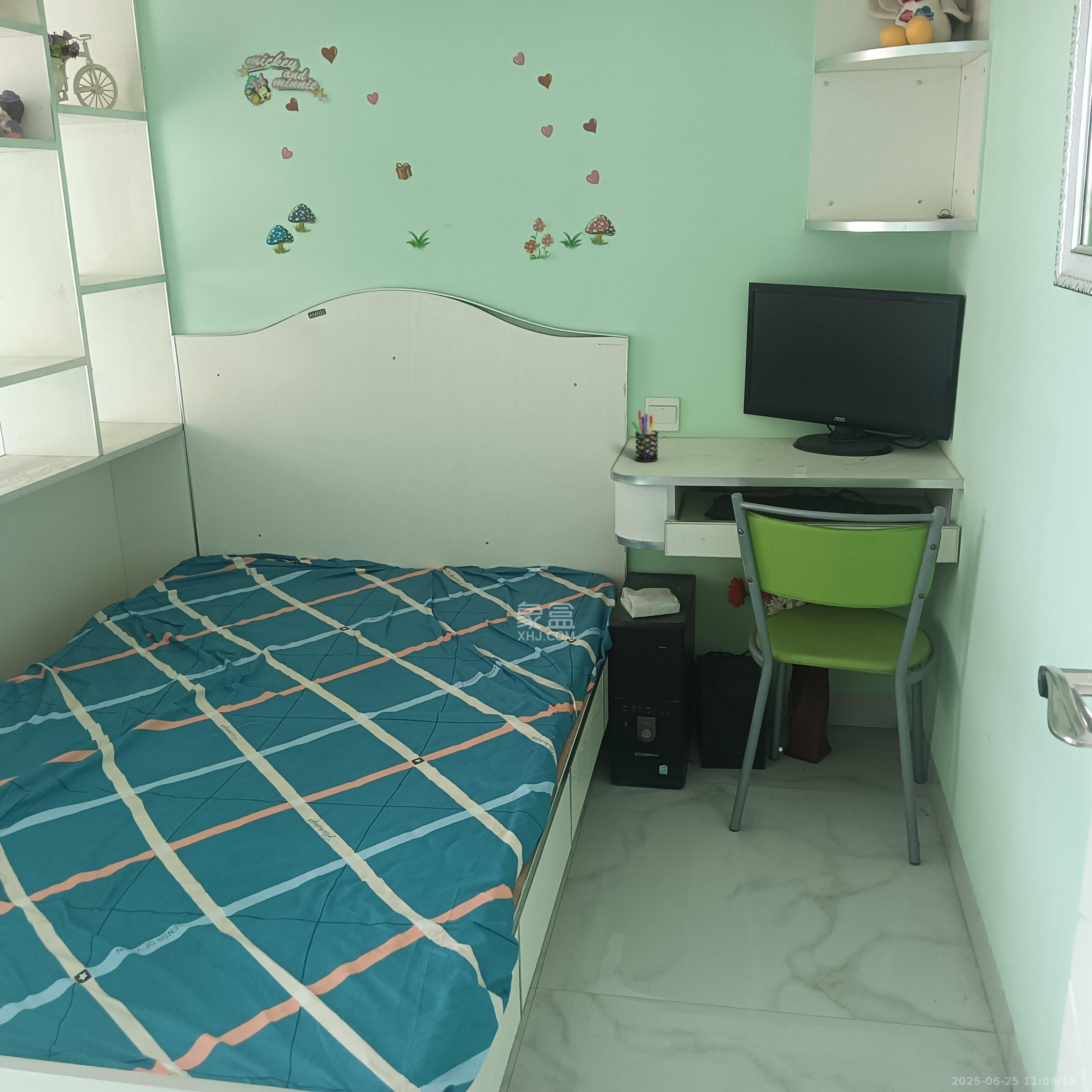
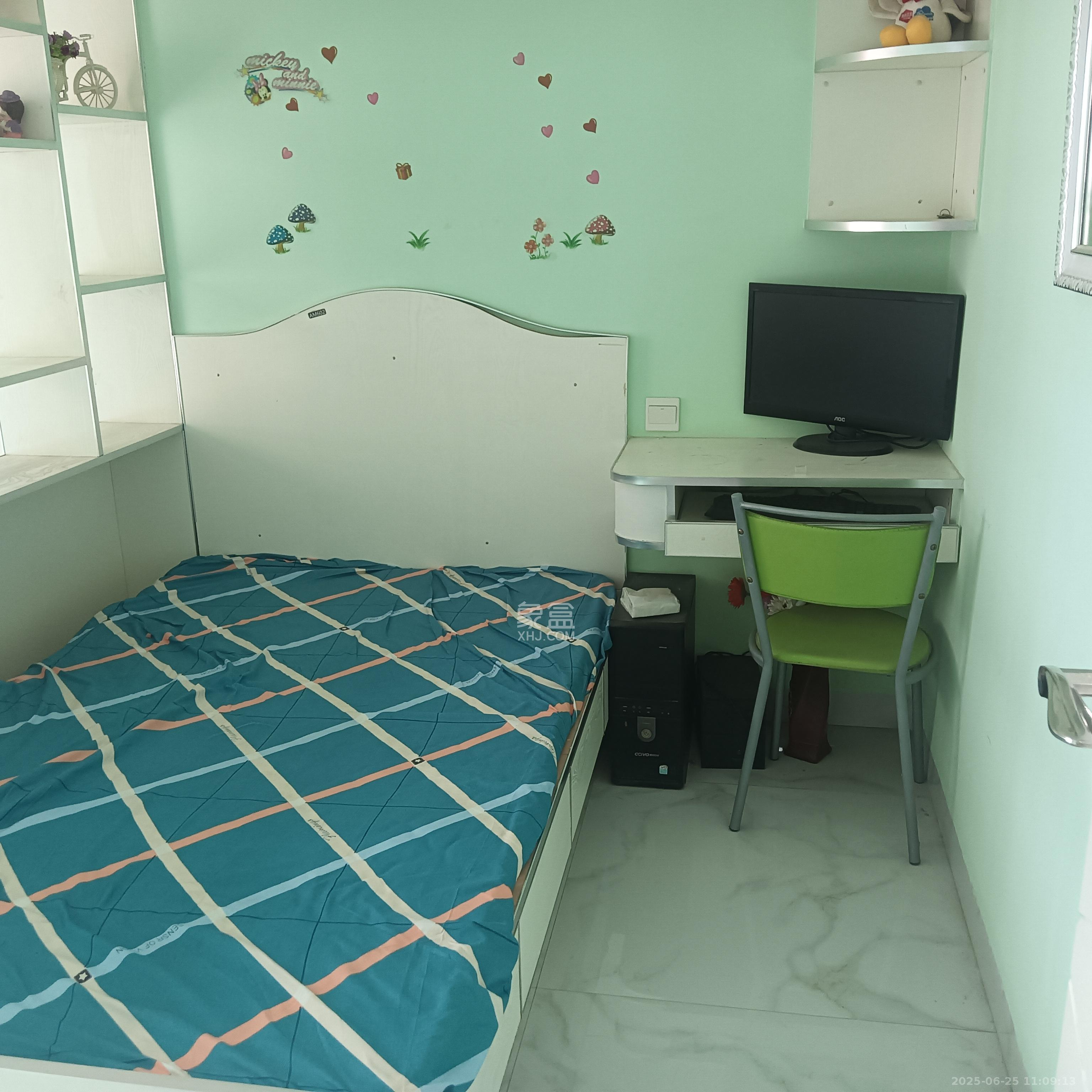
- pen holder (643, 436)
